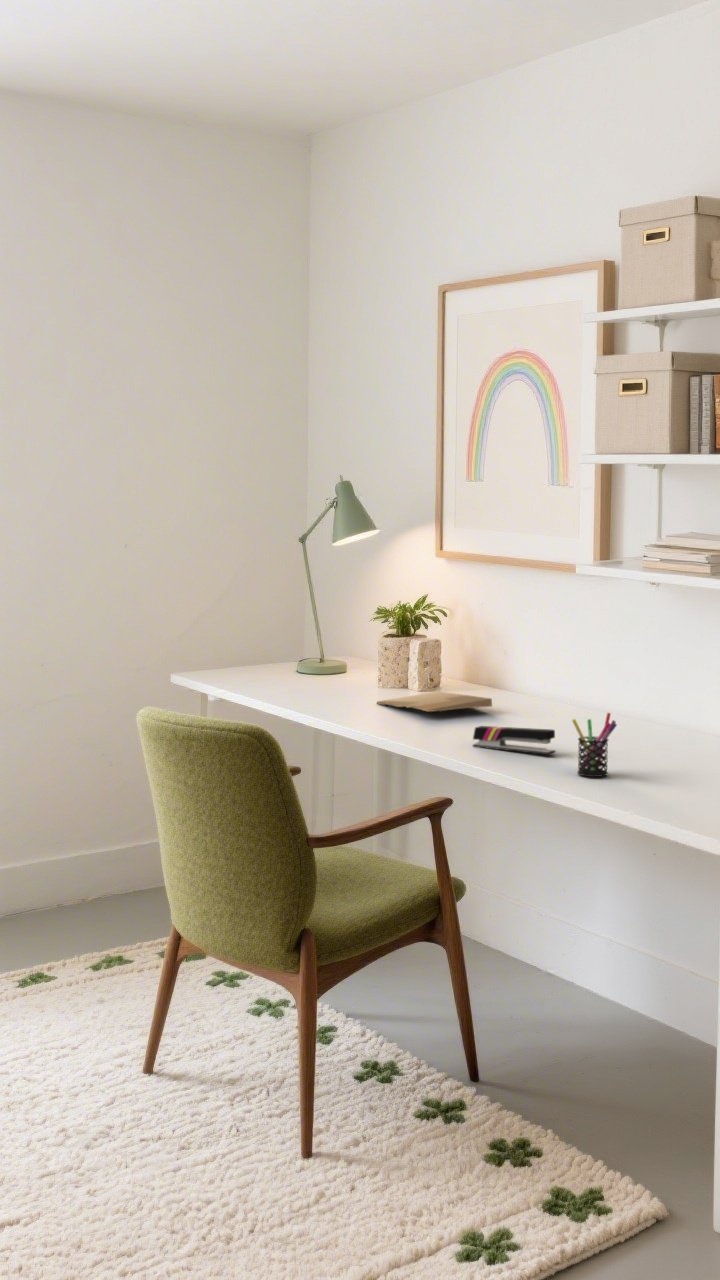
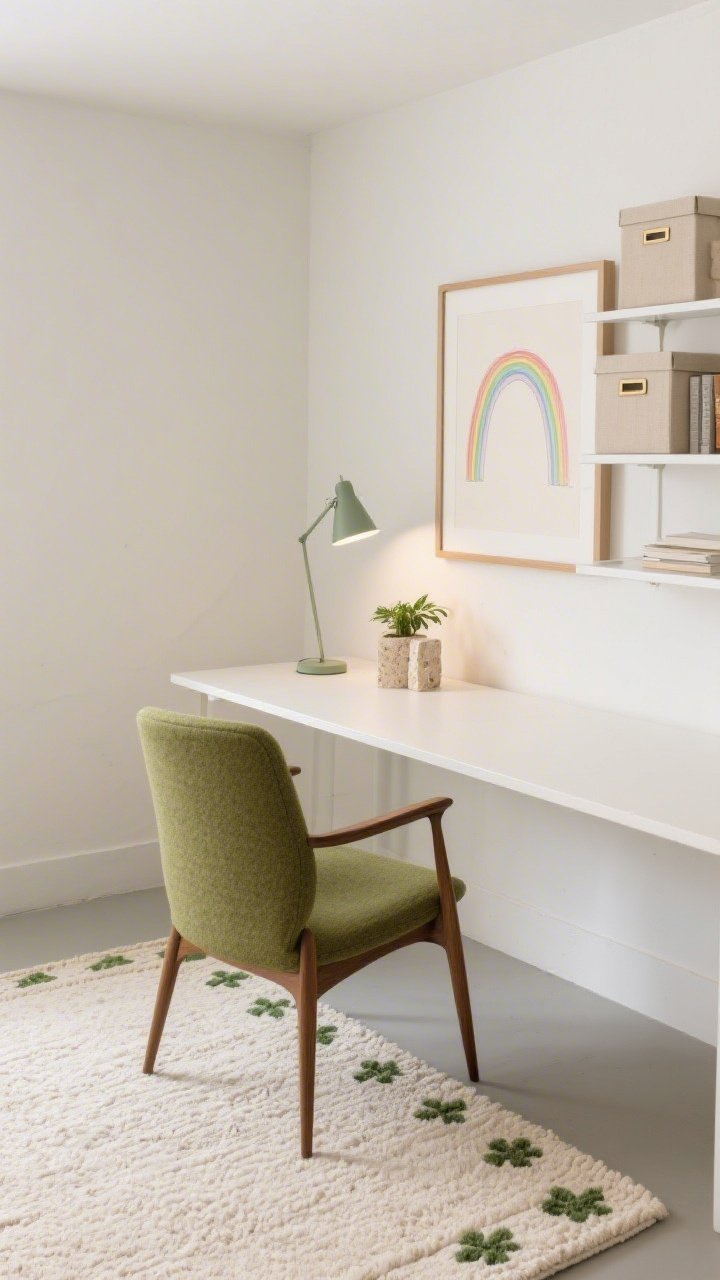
- pen holder (594, 742)
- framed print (433, 701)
- stapler (513, 738)
